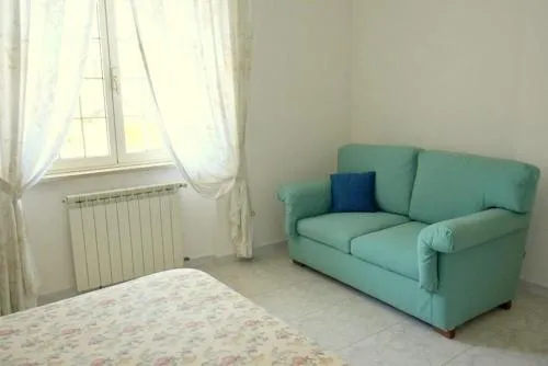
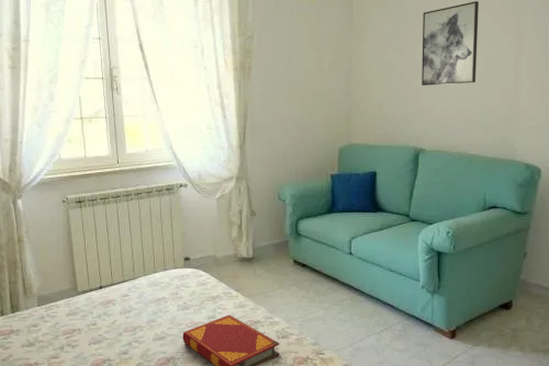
+ wall art (448, 46)
+ hardback book (229, 343)
